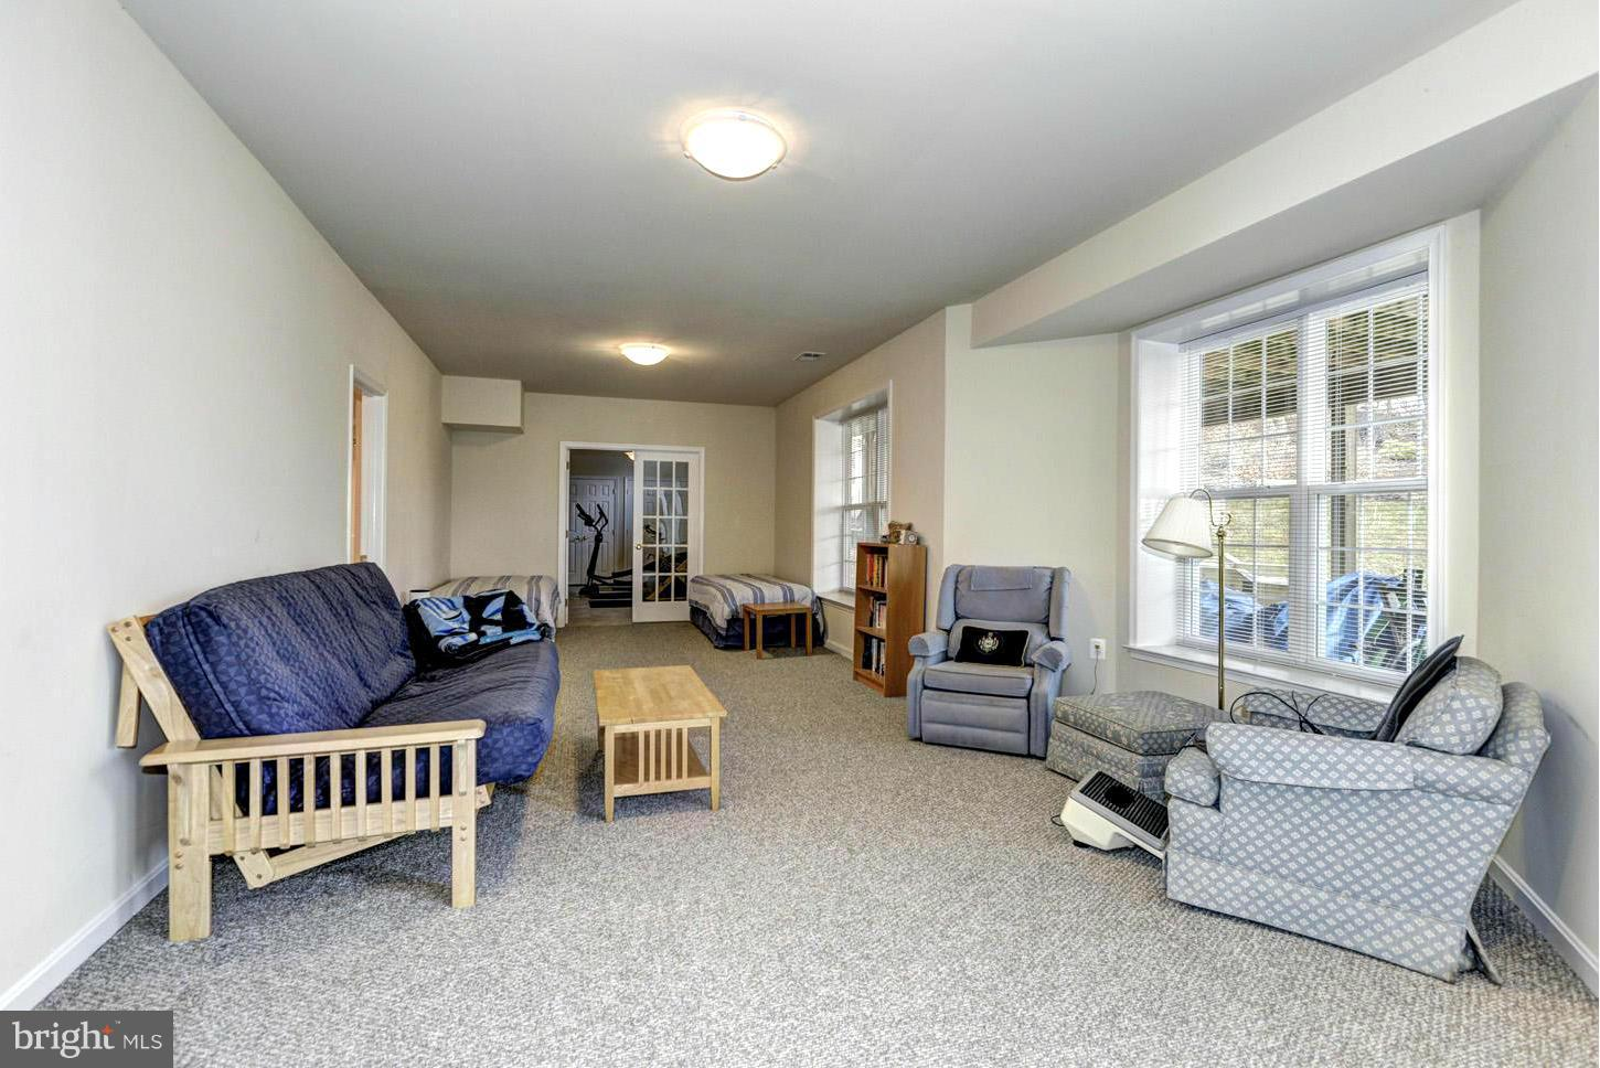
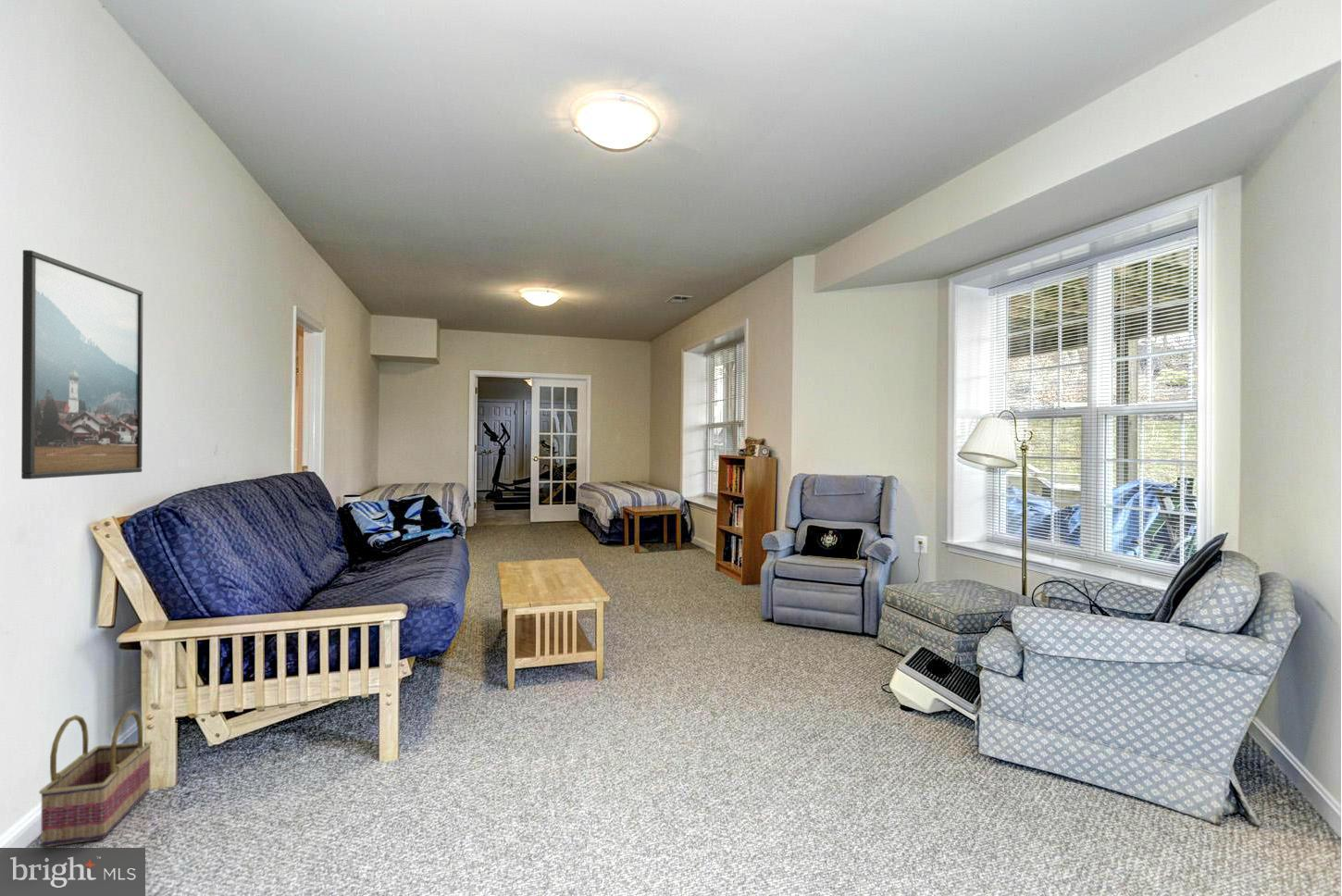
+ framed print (89, 374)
+ basket (99, 765)
